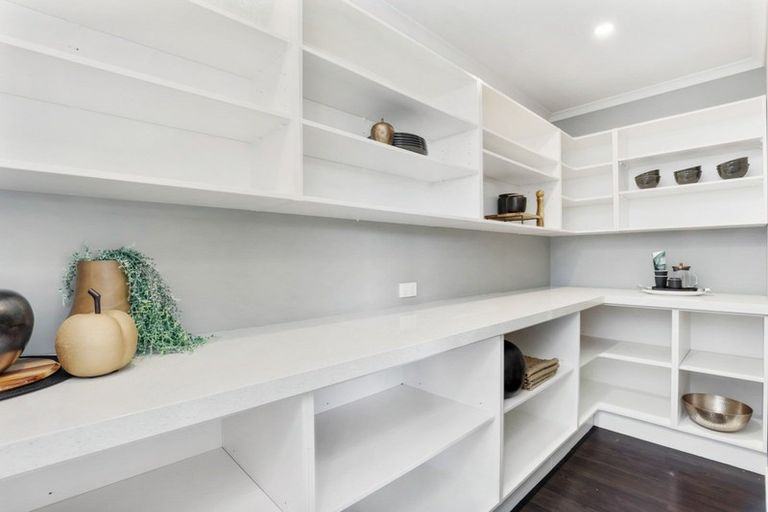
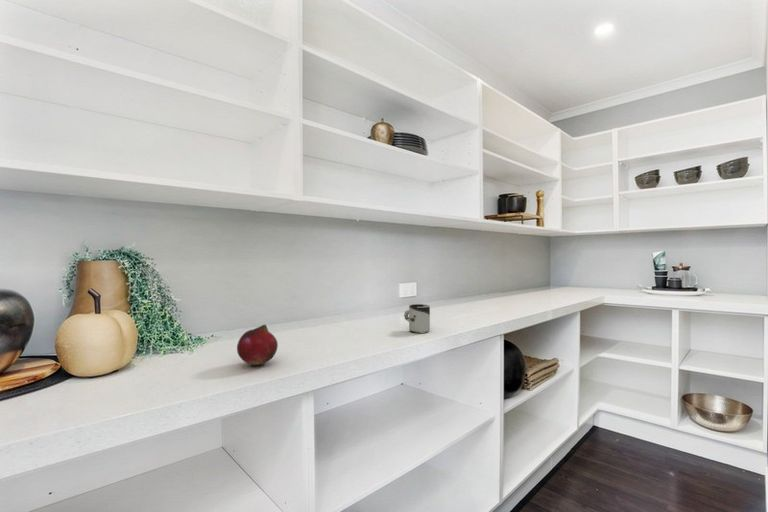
+ cup (416, 317)
+ fruit (257, 344)
